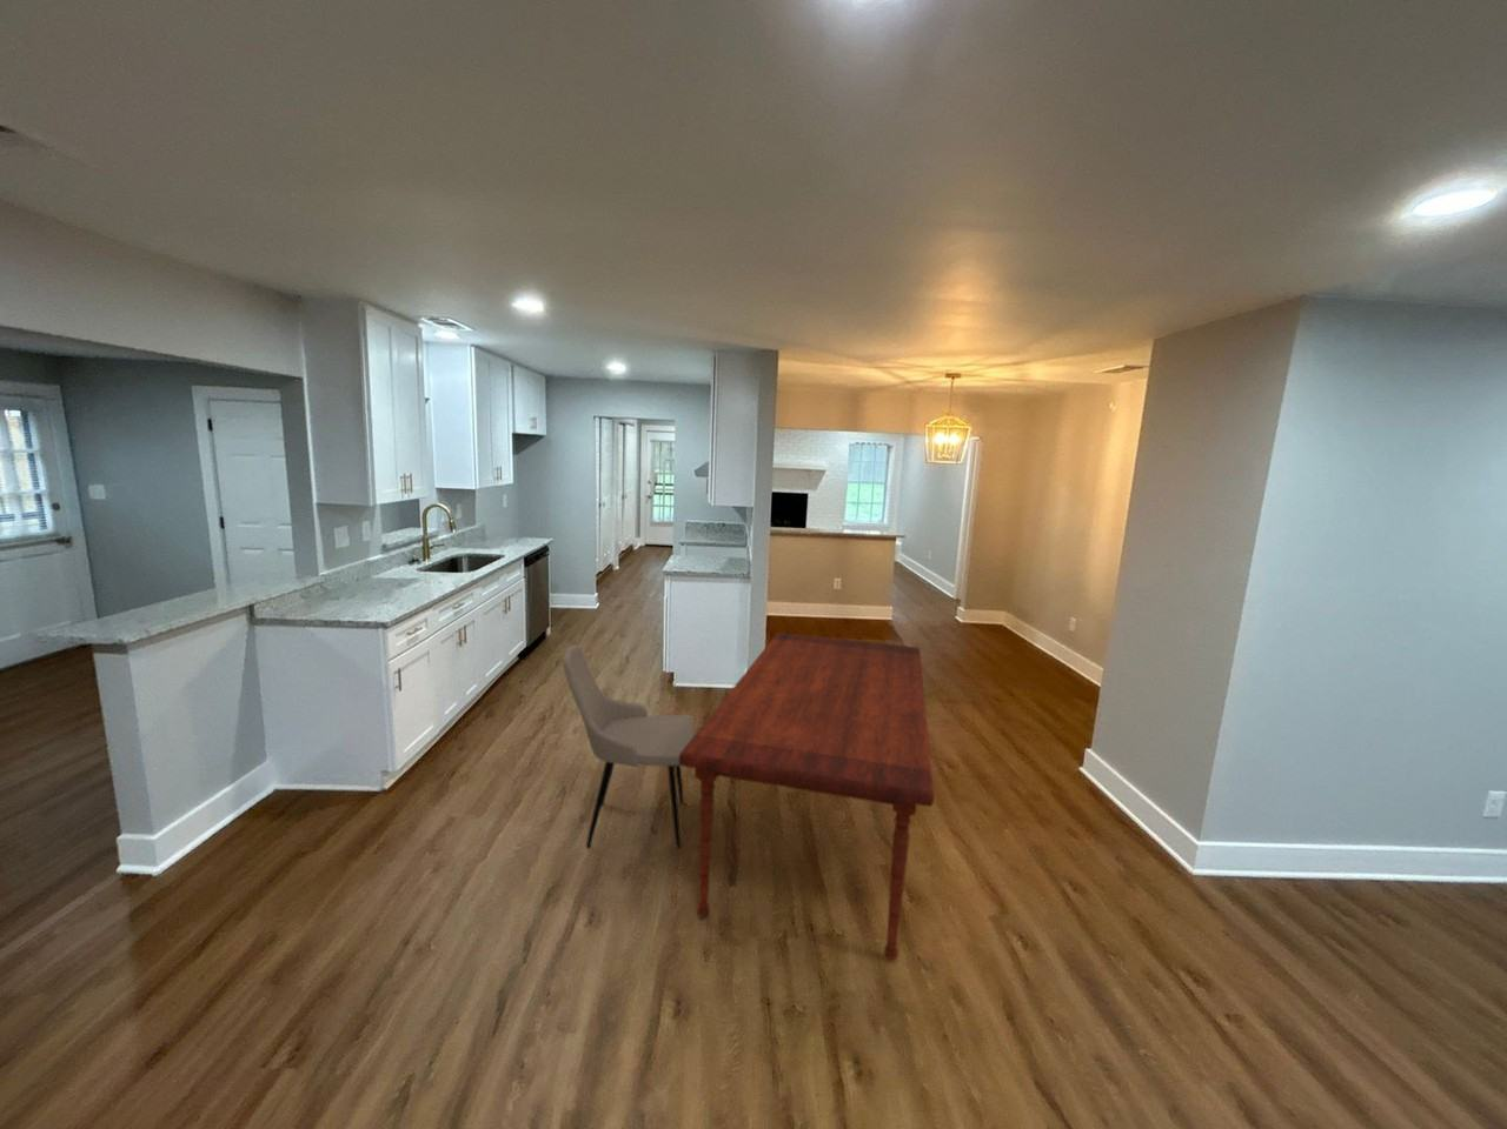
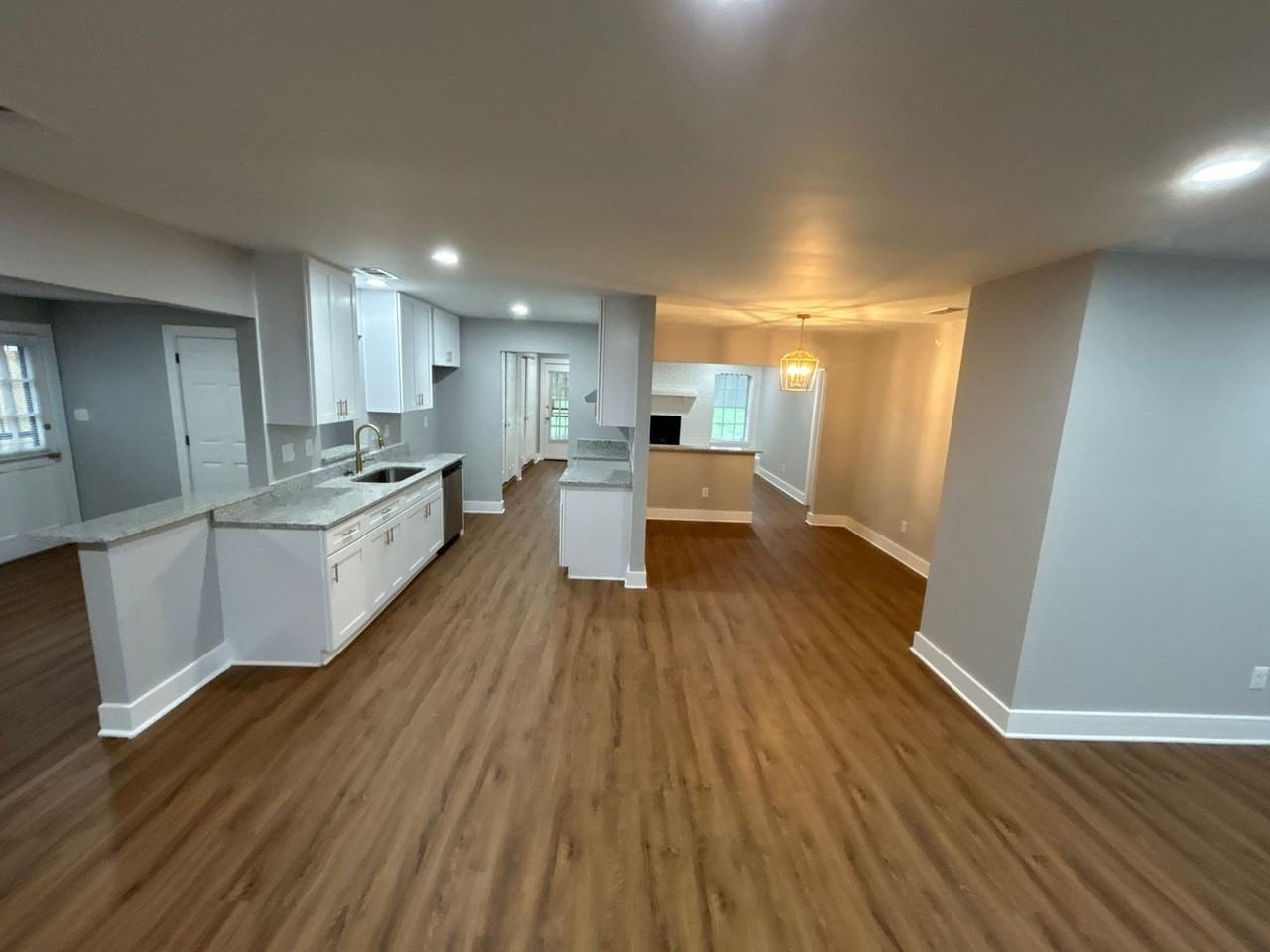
- dining chair (630, 739)
- dining table (826, 753)
